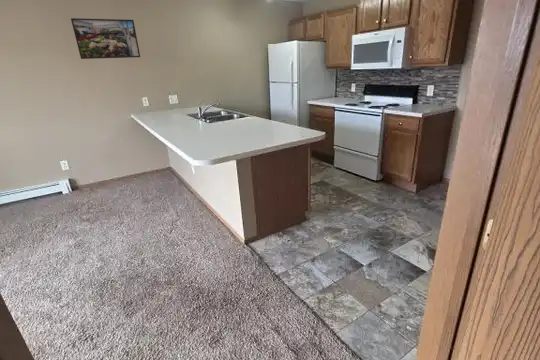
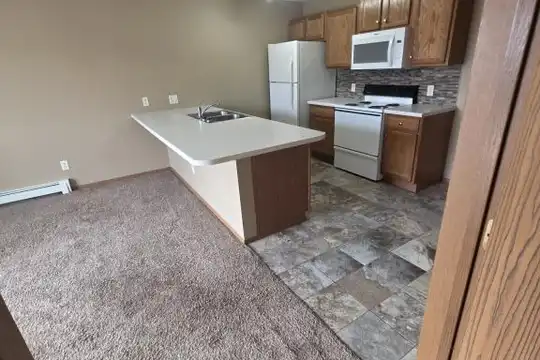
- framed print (107, 38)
